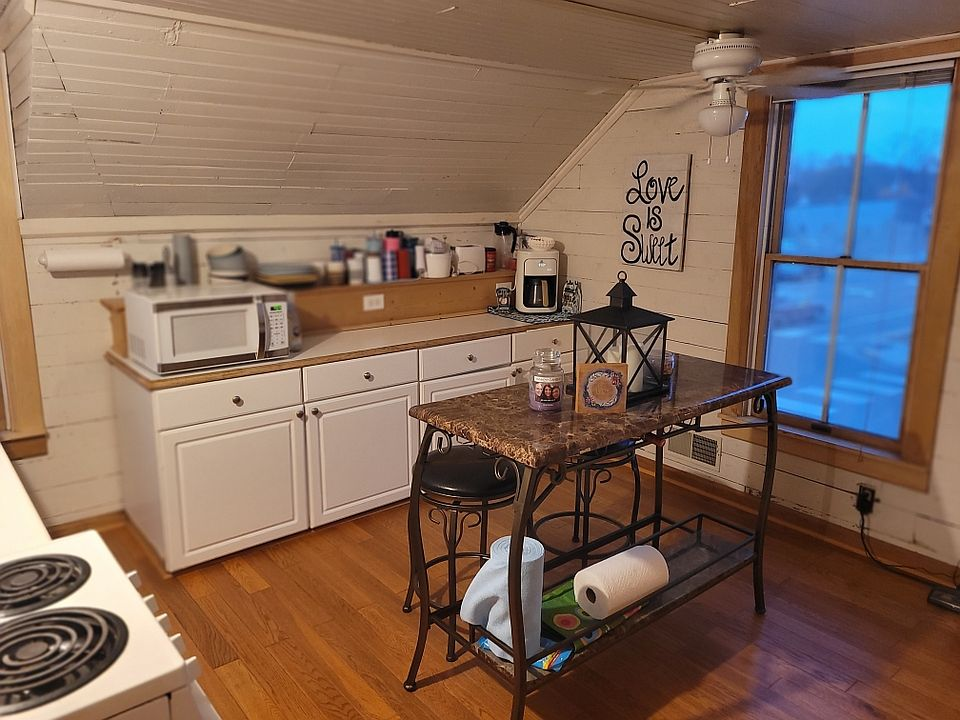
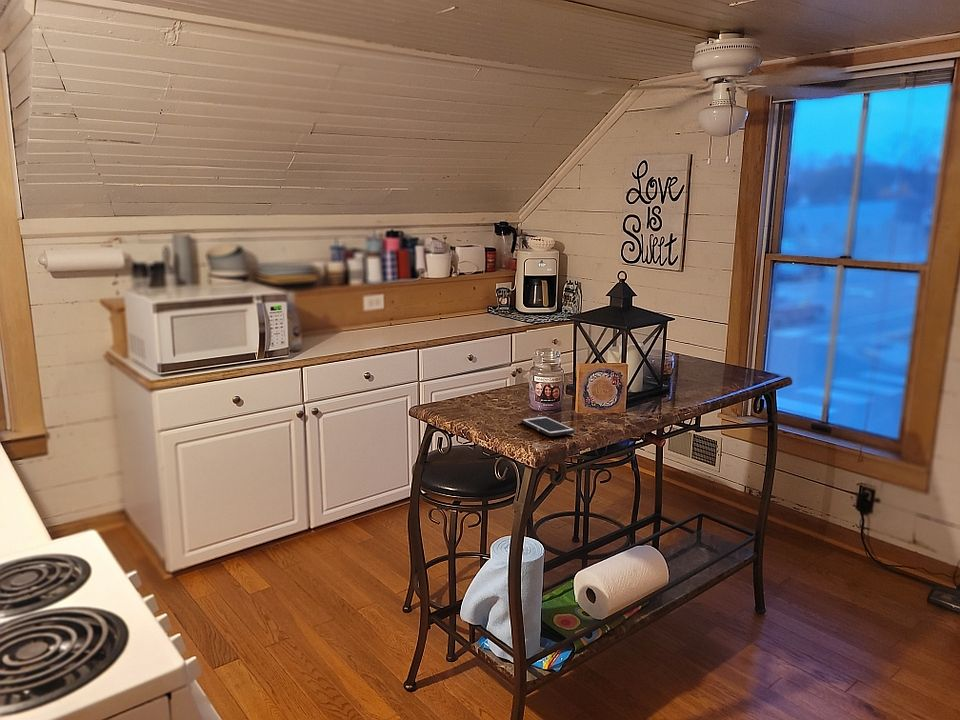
+ cell phone (547, 426)
